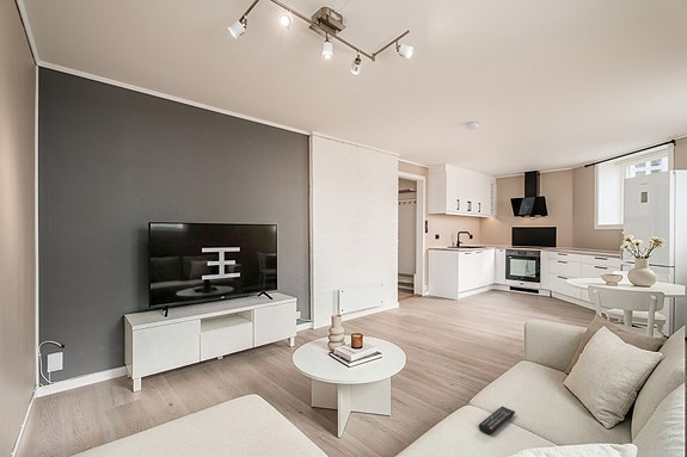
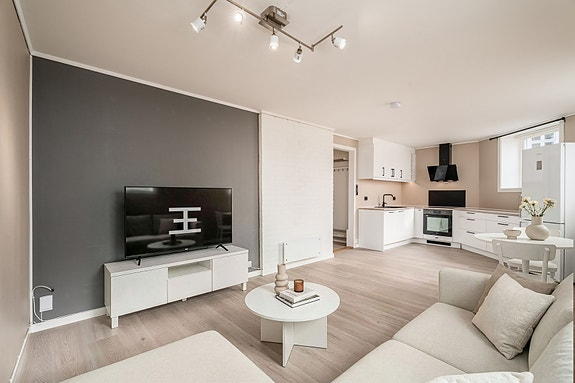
- remote control (497, 419)
